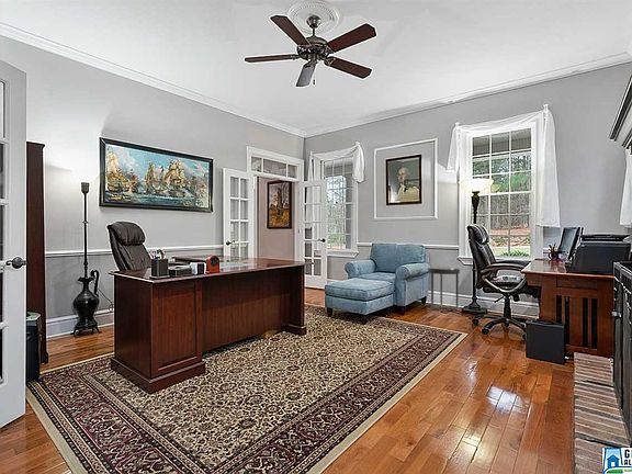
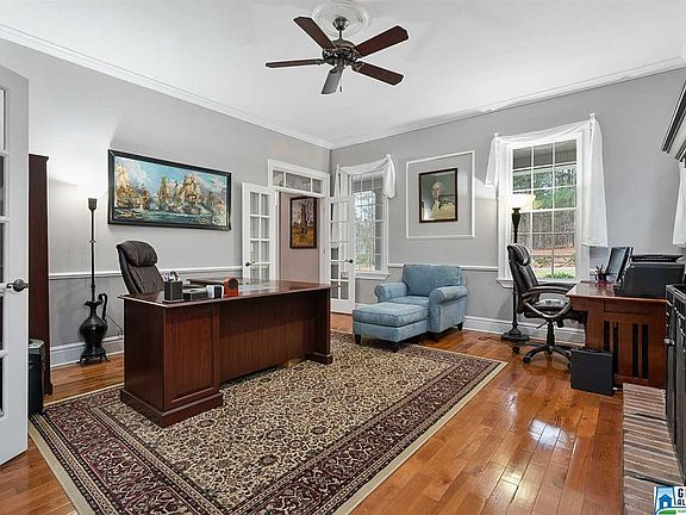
- side table (441, 287)
